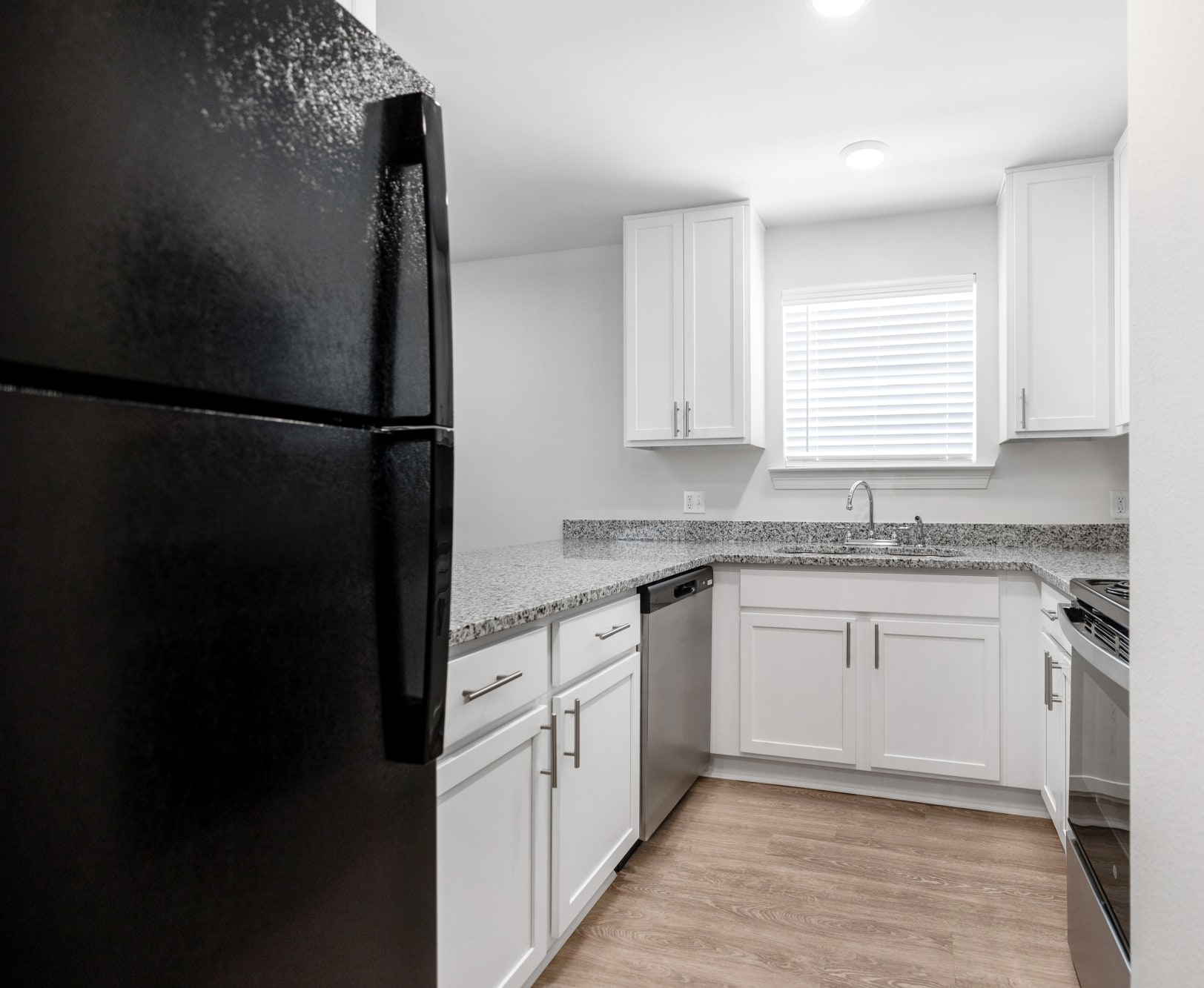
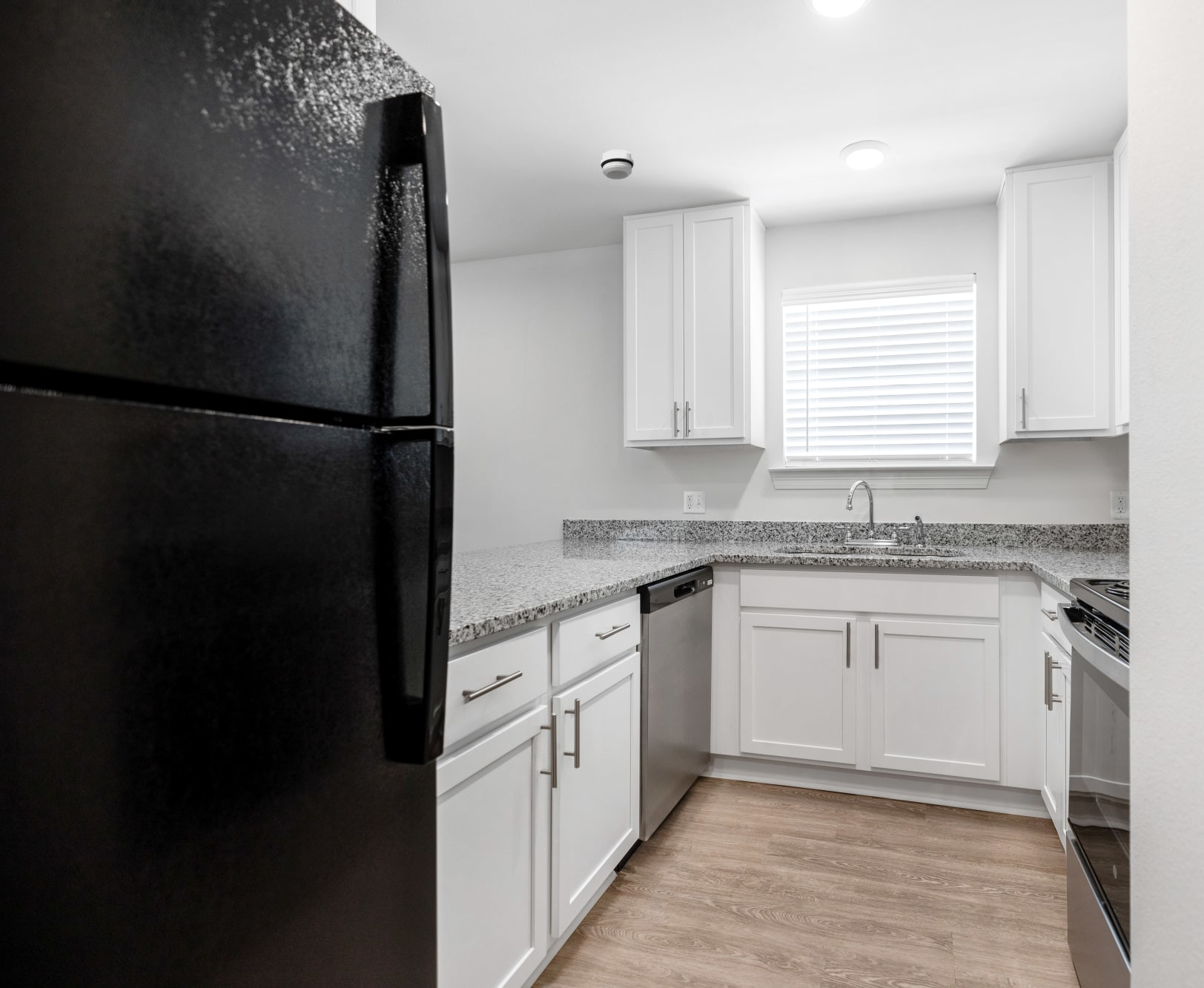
+ smoke detector (617, 165)
